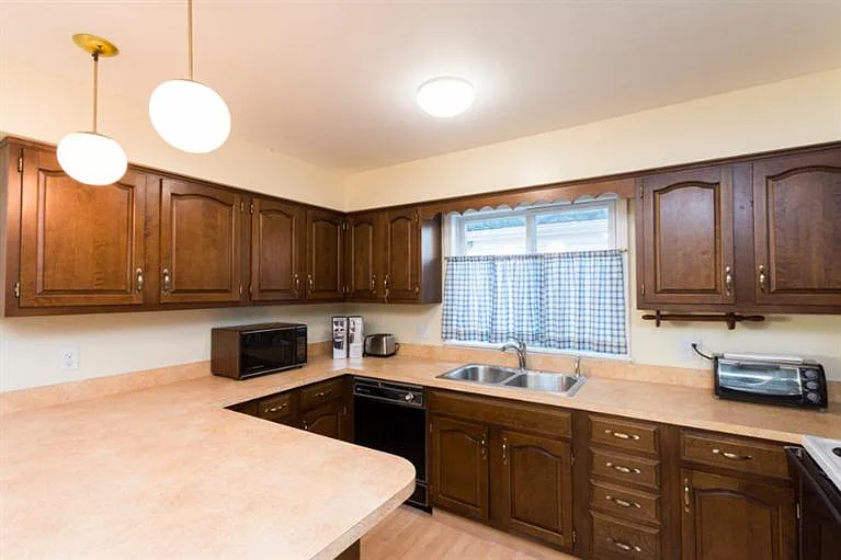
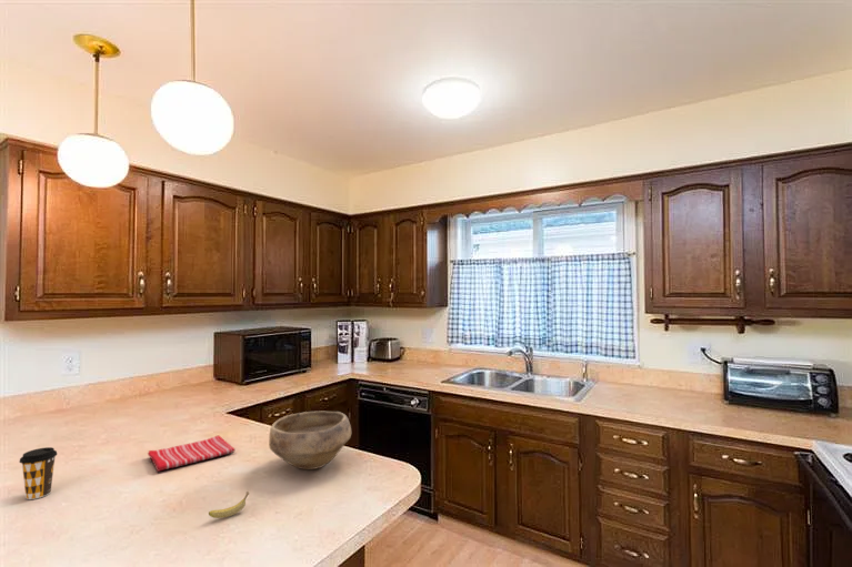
+ coffee cup (38, 473)
+ bowl (311, 442)
+ banana (229, 507)
+ dish towel (191, 452)
